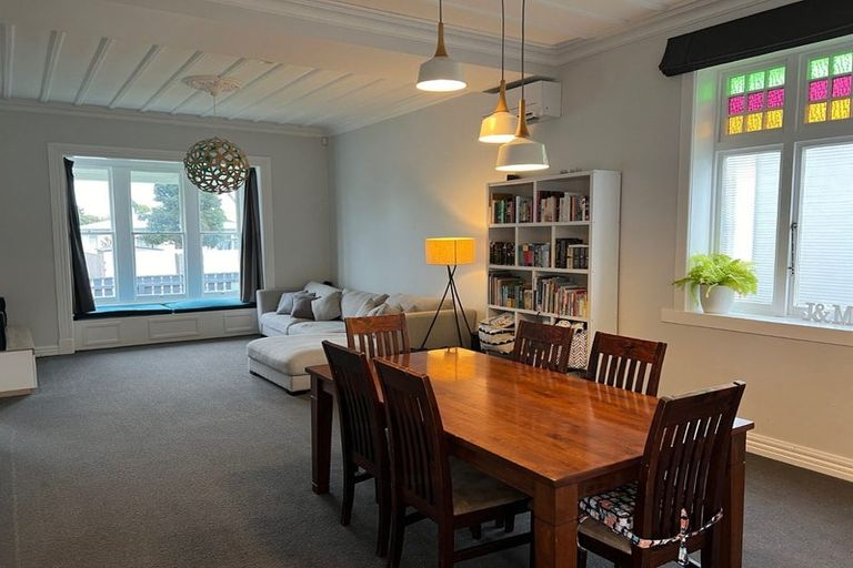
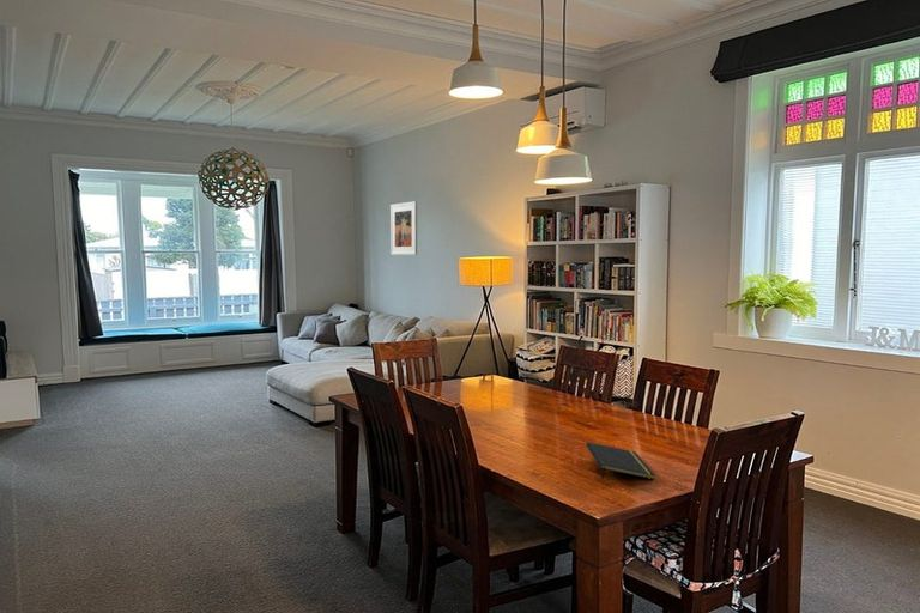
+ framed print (402, 229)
+ notepad (618, 460)
